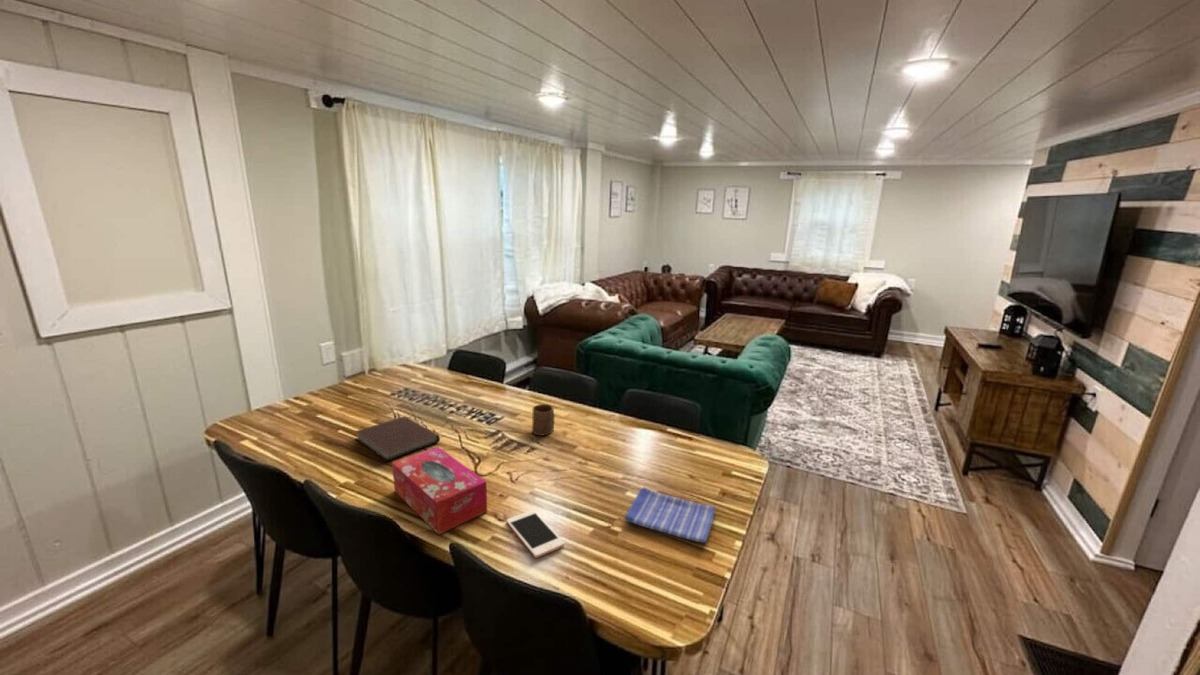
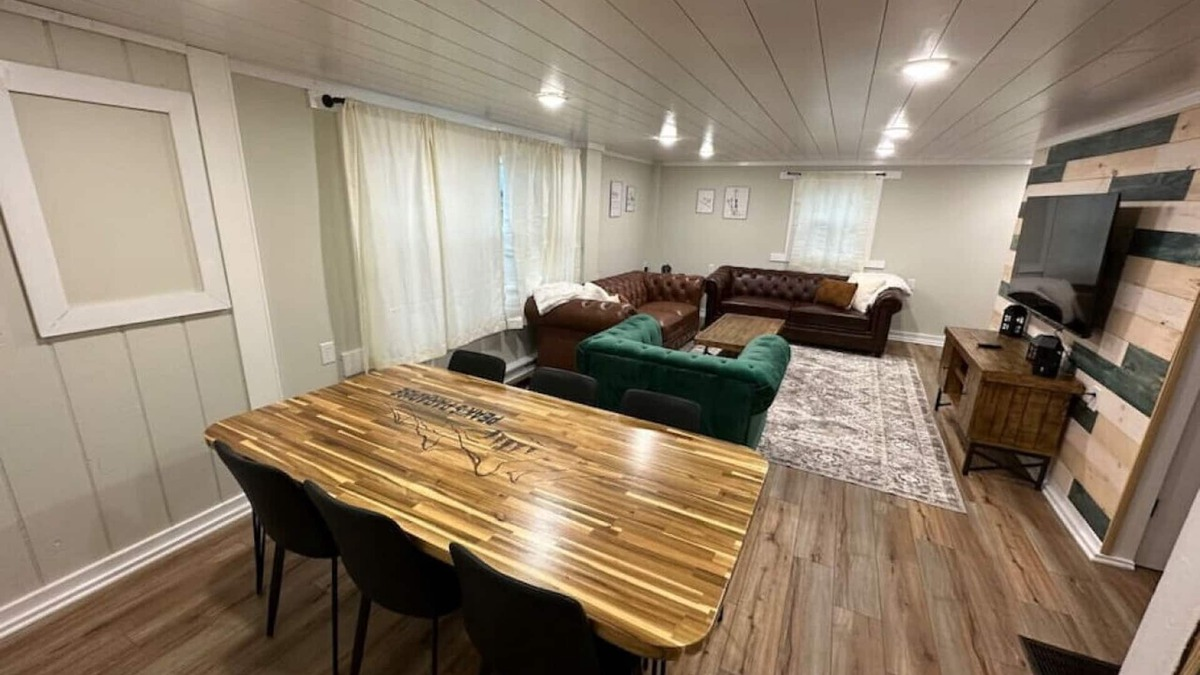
- notebook (397, 436)
- cell phone (534, 532)
- cup (543, 419)
- tissue box (438, 486)
- dish towel (670, 513)
